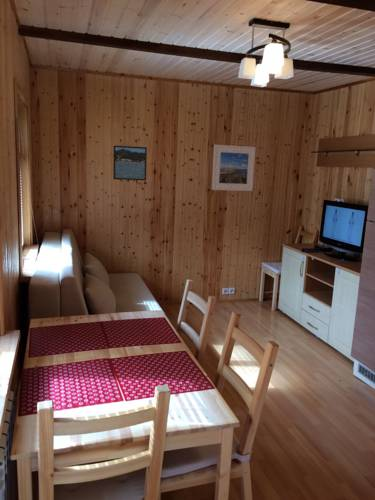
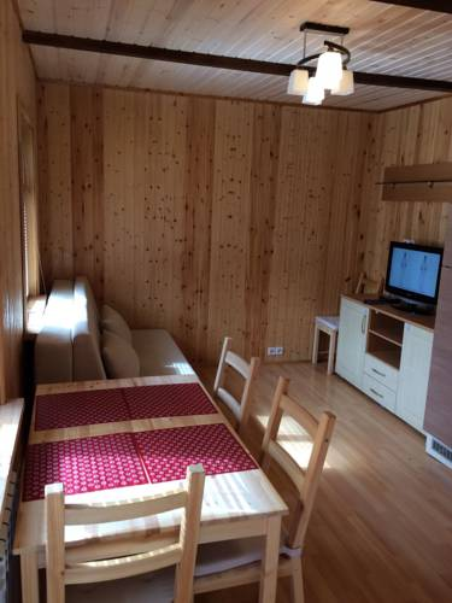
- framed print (130, 163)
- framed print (233, 168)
